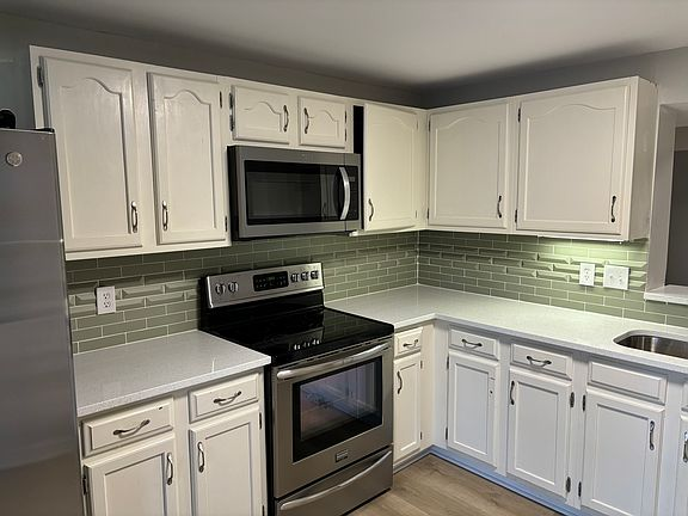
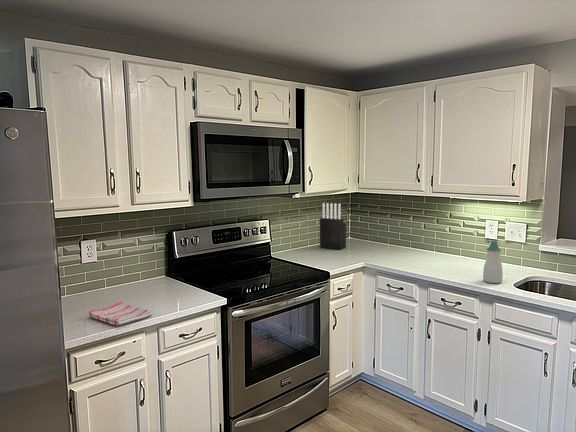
+ knife block (333, 225)
+ soap bottle (493, 261)
+ dish towel (120, 312)
